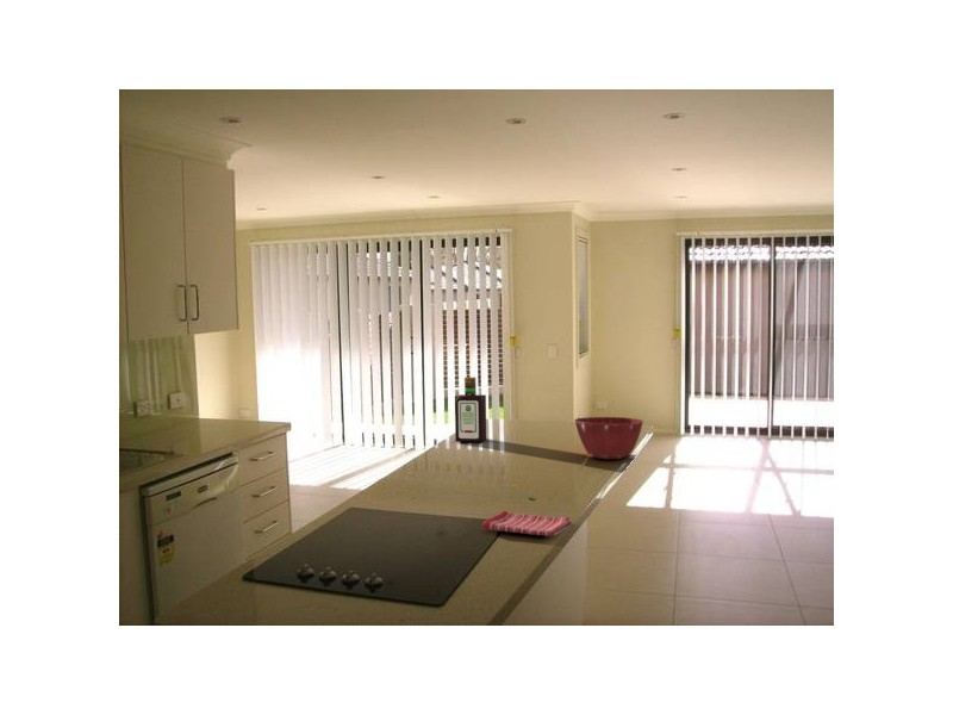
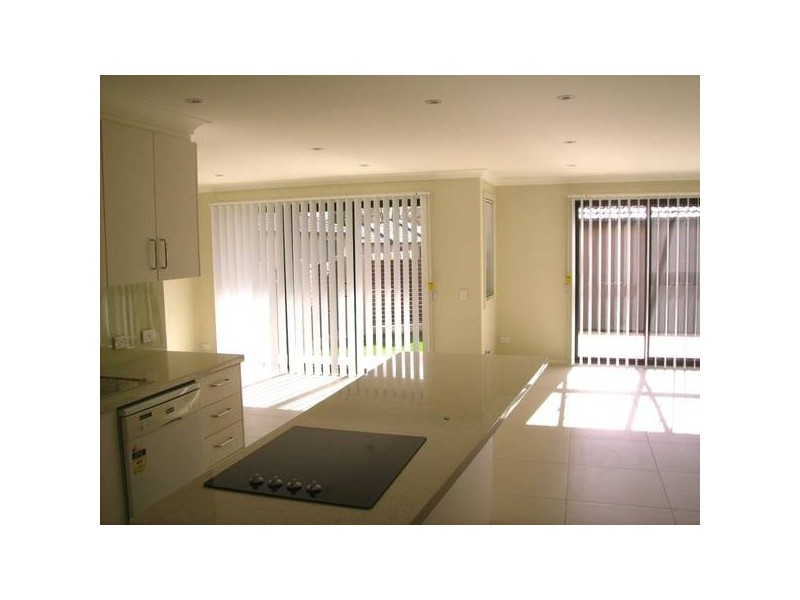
- dish towel (527, 523)
- mixing bowl (609, 437)
- bottle (471, 409)
